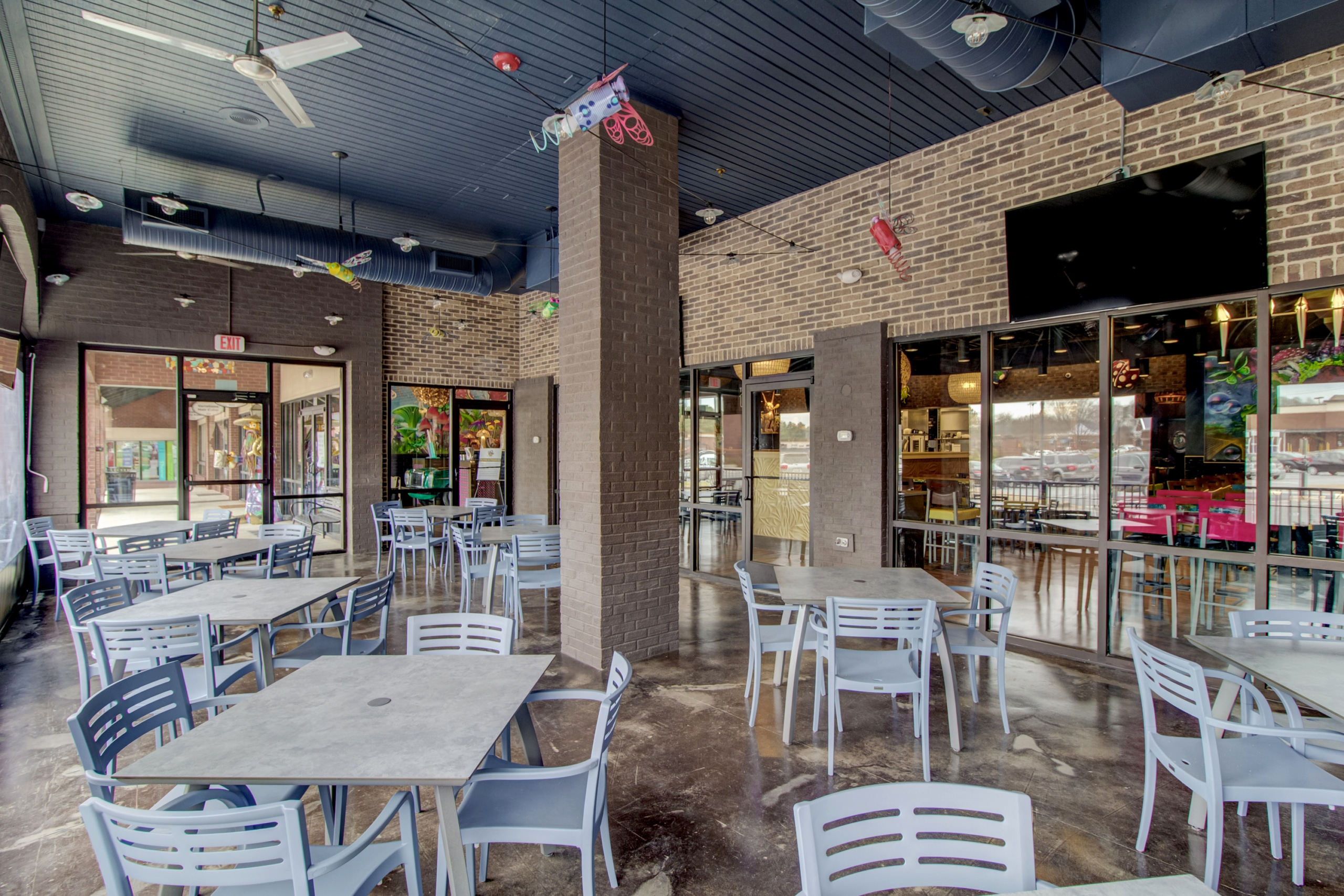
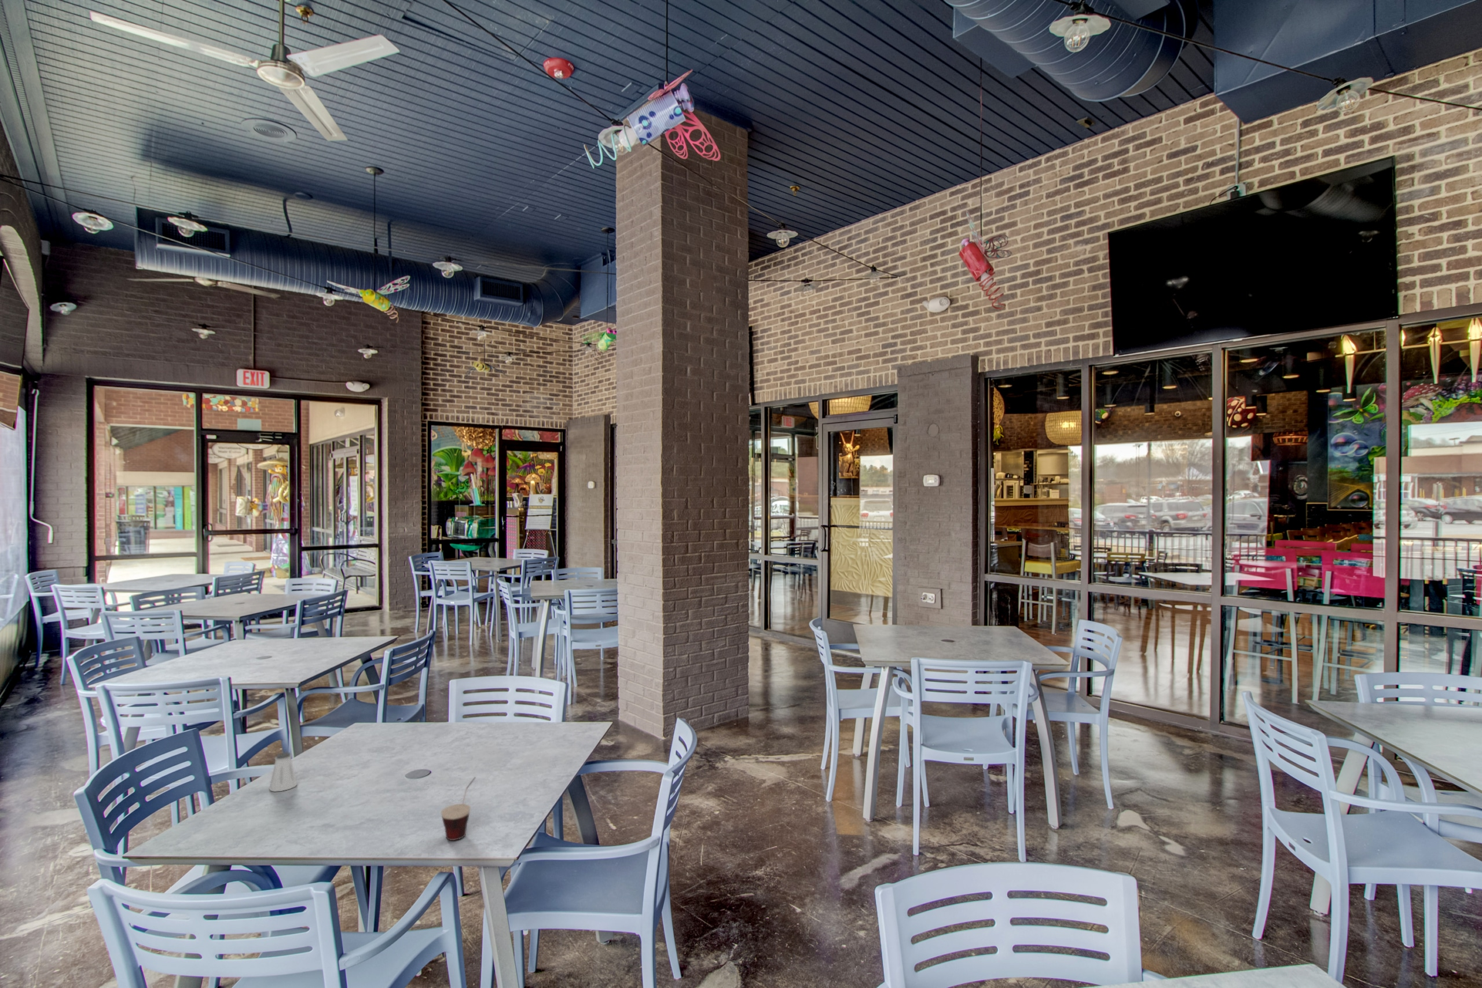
+ cup (462, 808)
+ saltshaker (283, 771)
